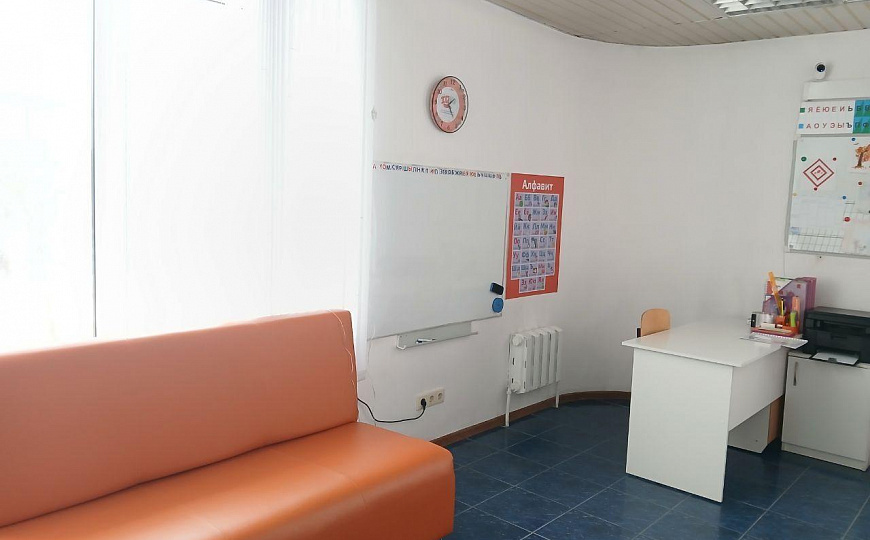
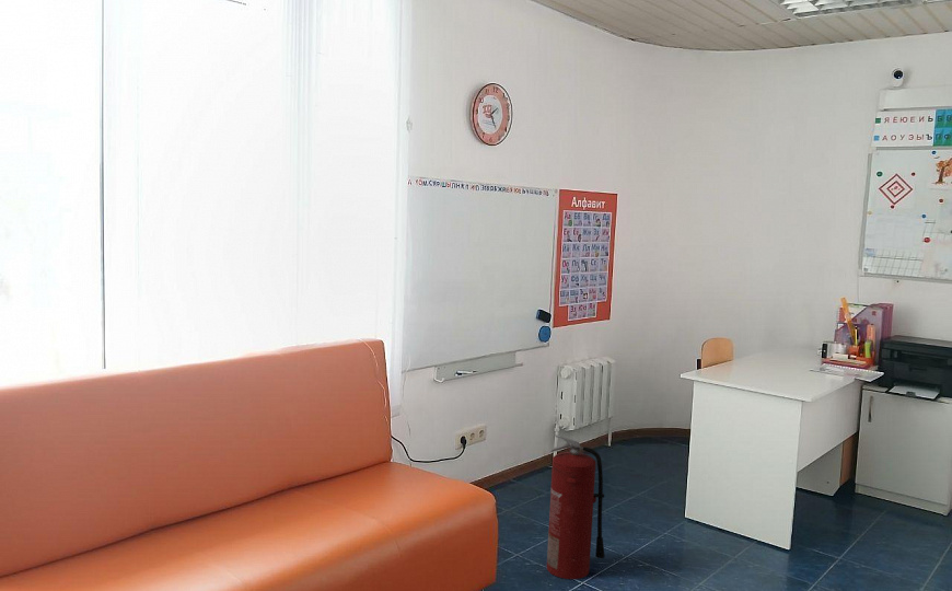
+ fire extinguisher (578, 503)
